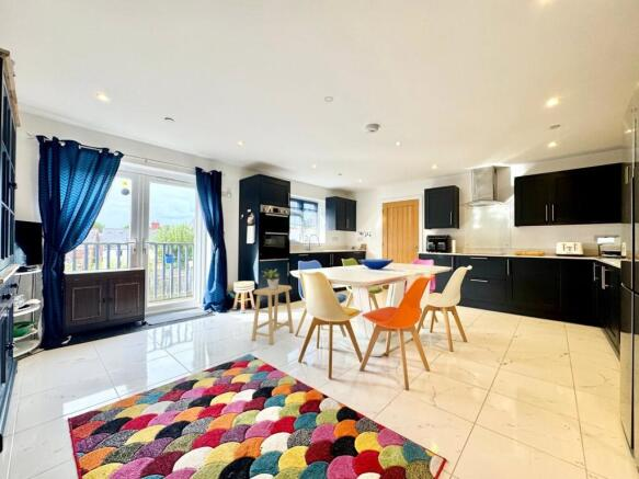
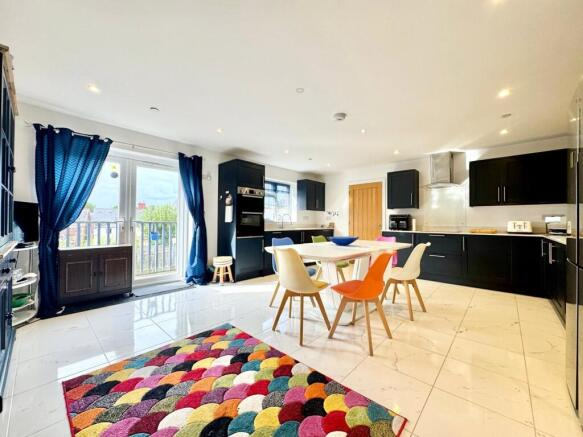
- potted plant (270, 278)
- stool (274, 311)
